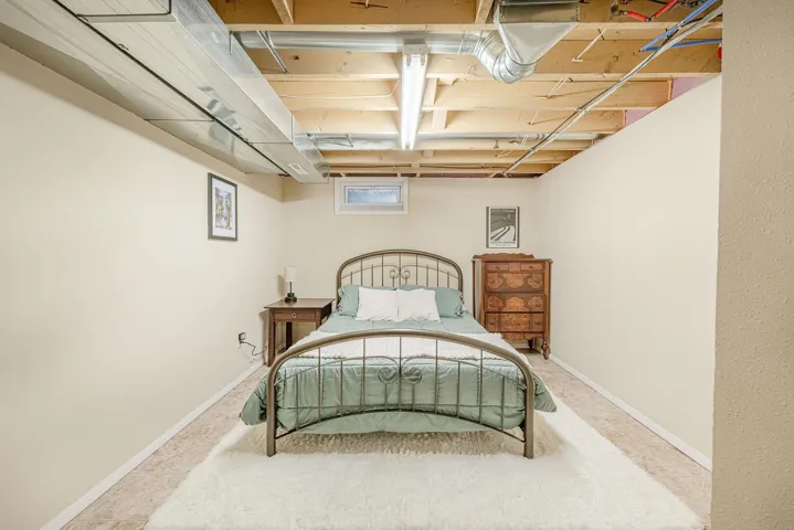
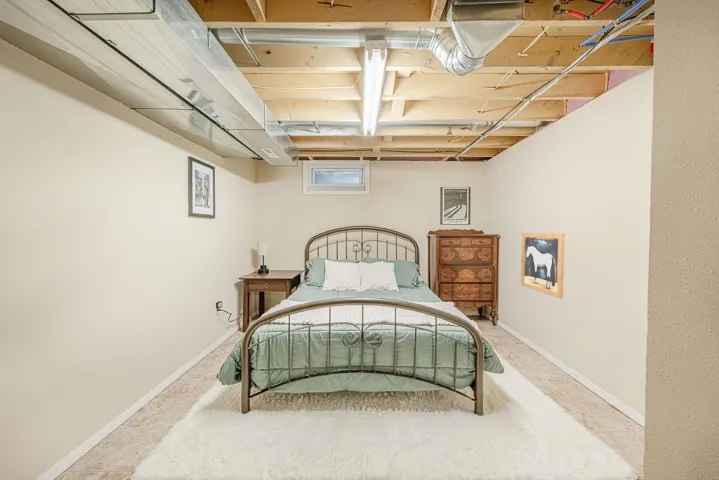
+ wall art (540, 262)
